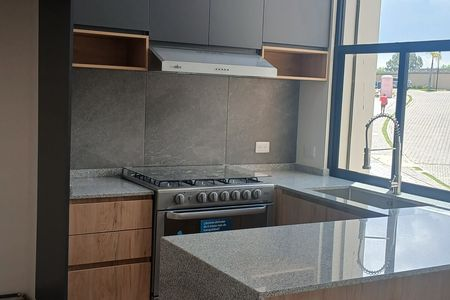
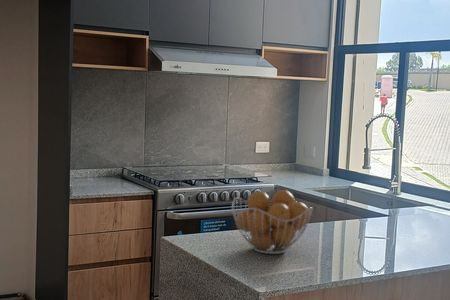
+ fruit basket (271, 220)
